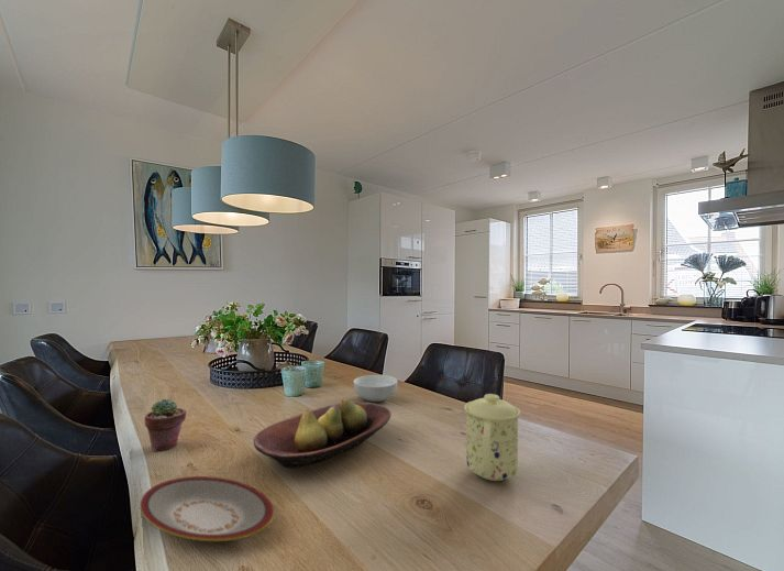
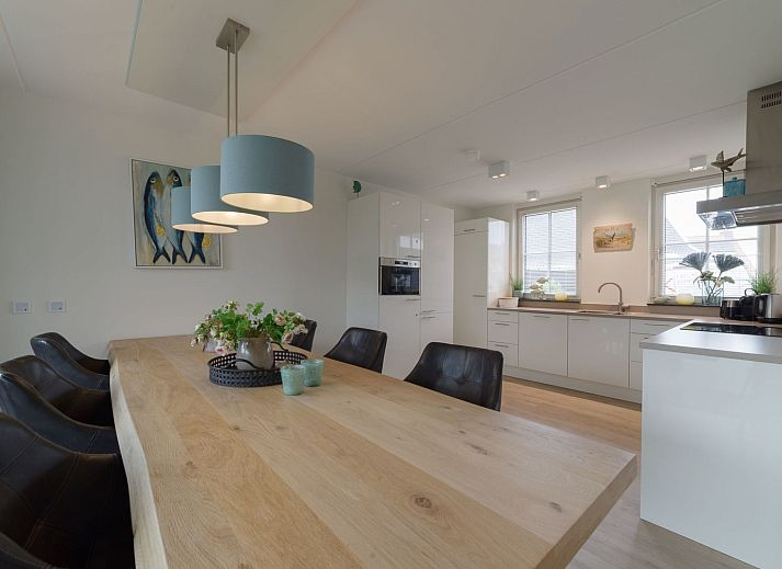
- mug (490, 436)
- cereal bowl (375, 388)
- potted succulent (165, 421)
- fruit bowl (328, 426)
- plate (206, 509)
